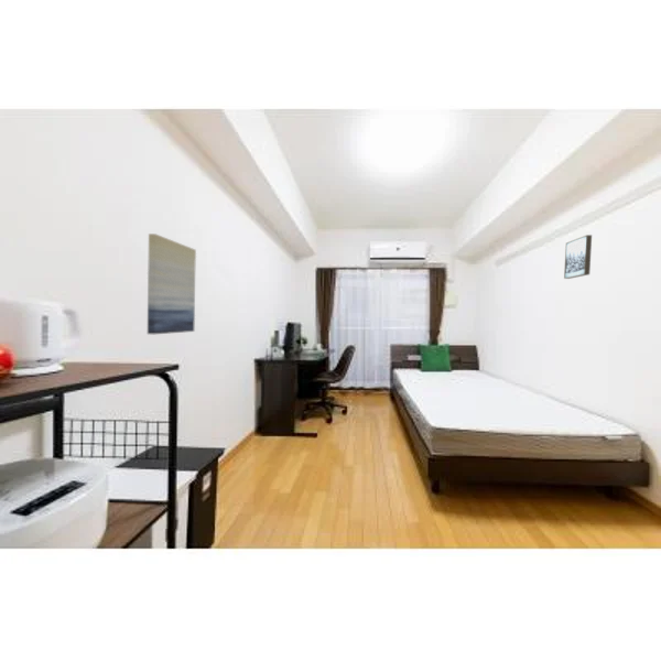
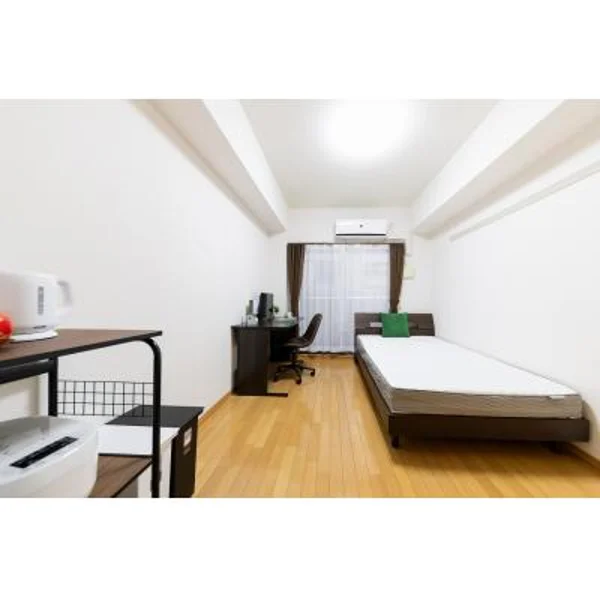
- wall art (576, 258)
- wall art (173, 288)
